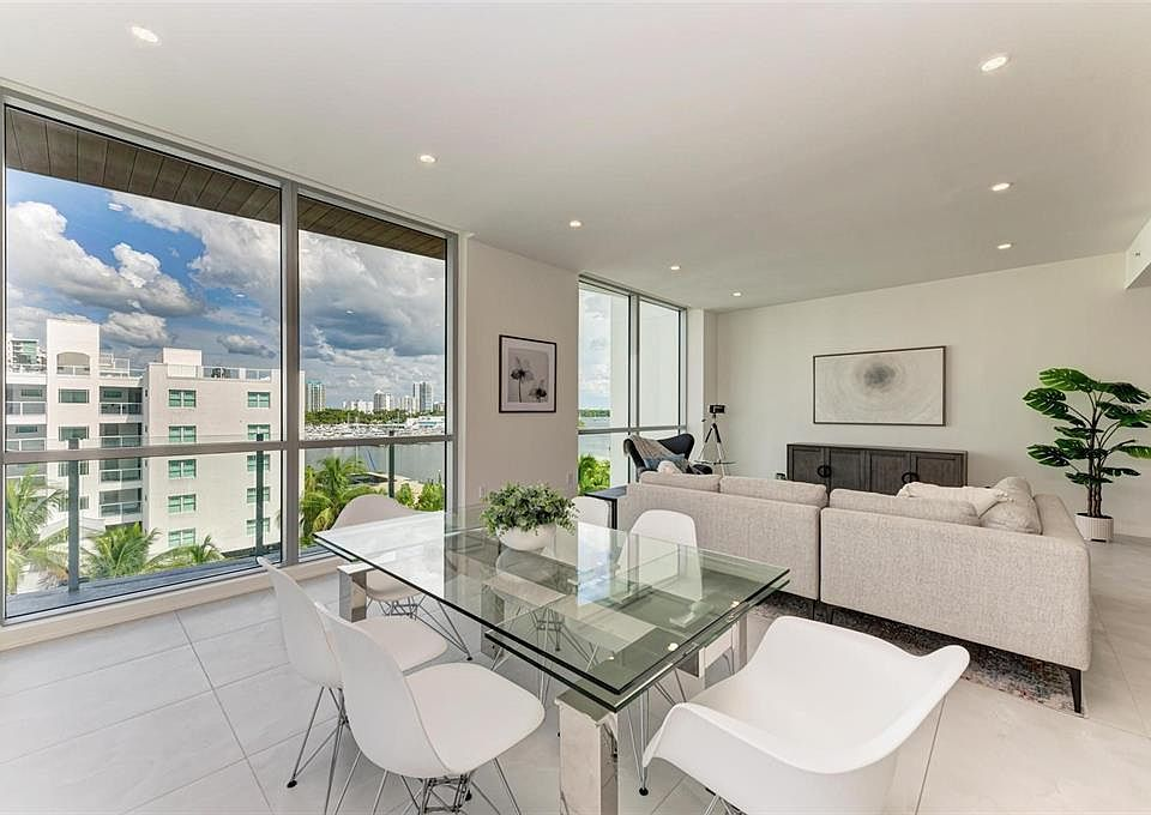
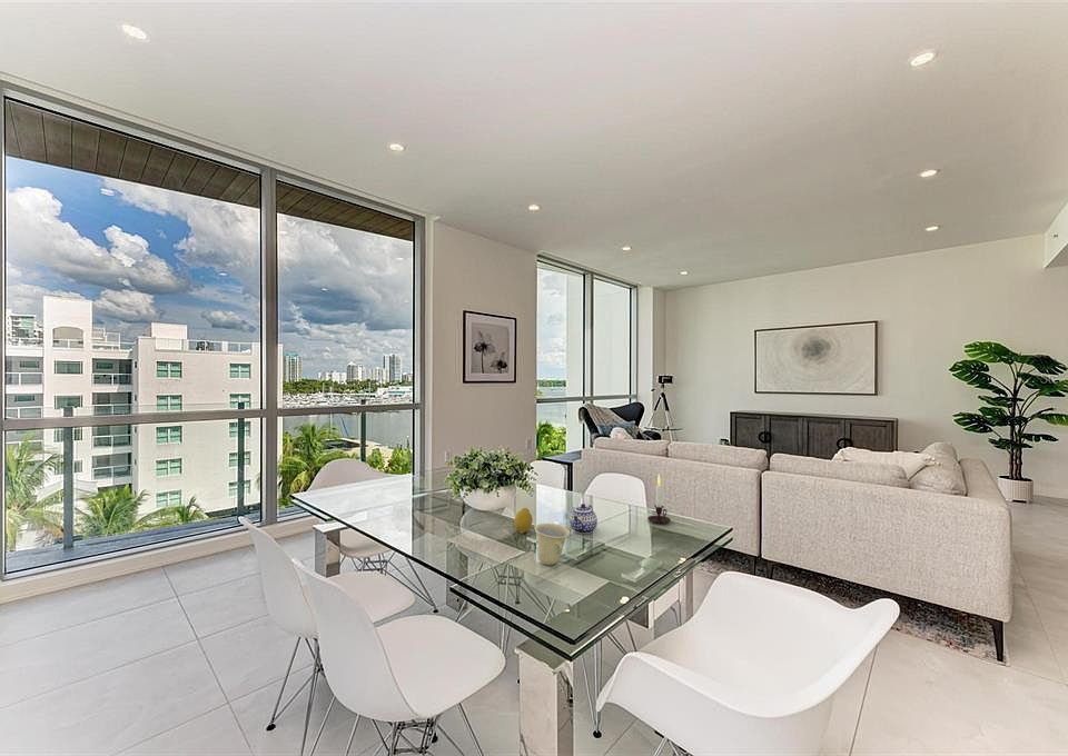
+ fruit (523, 519)
+ cup (552, 545)
+ candle (660, 496)
+ teapot (583, 517)
